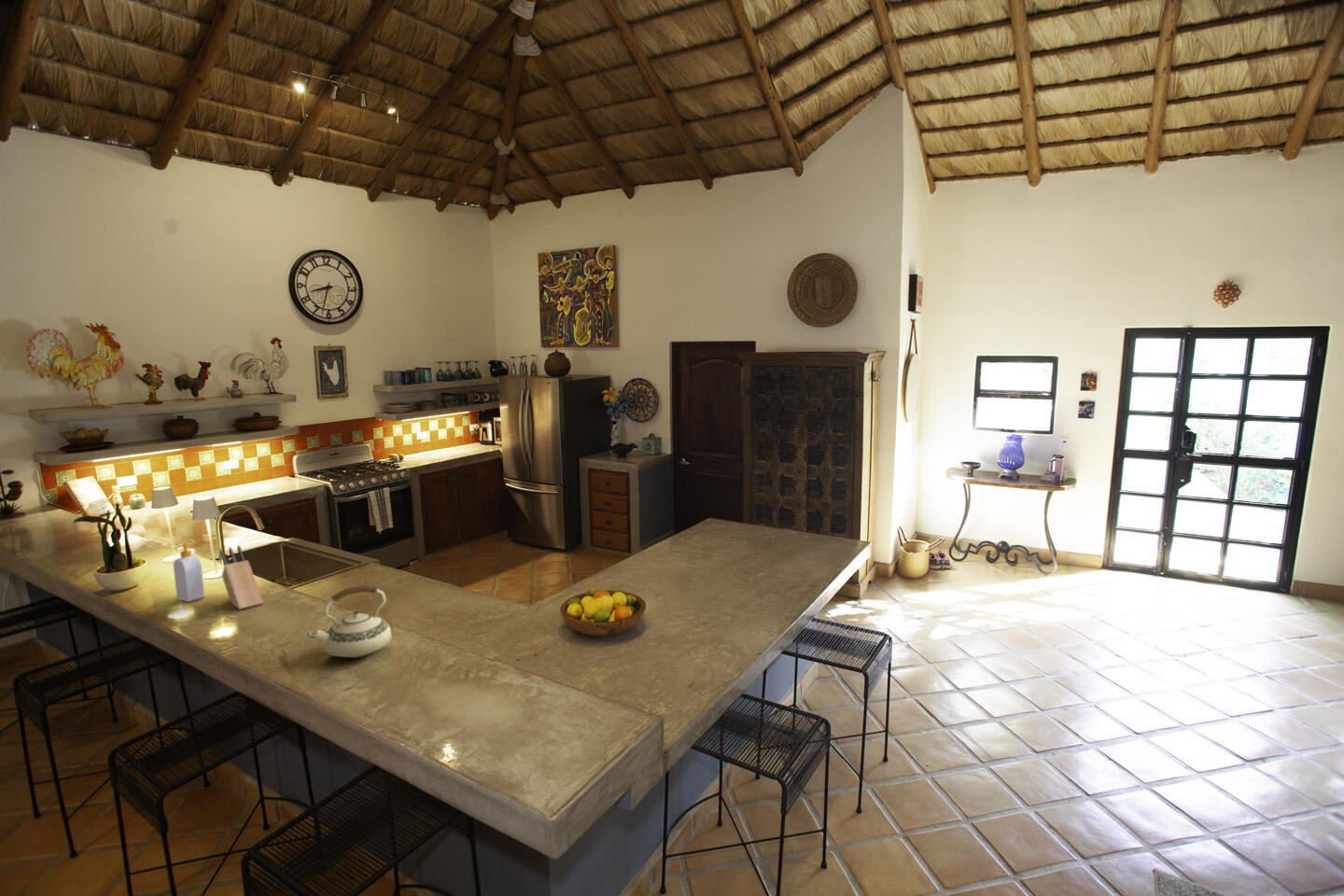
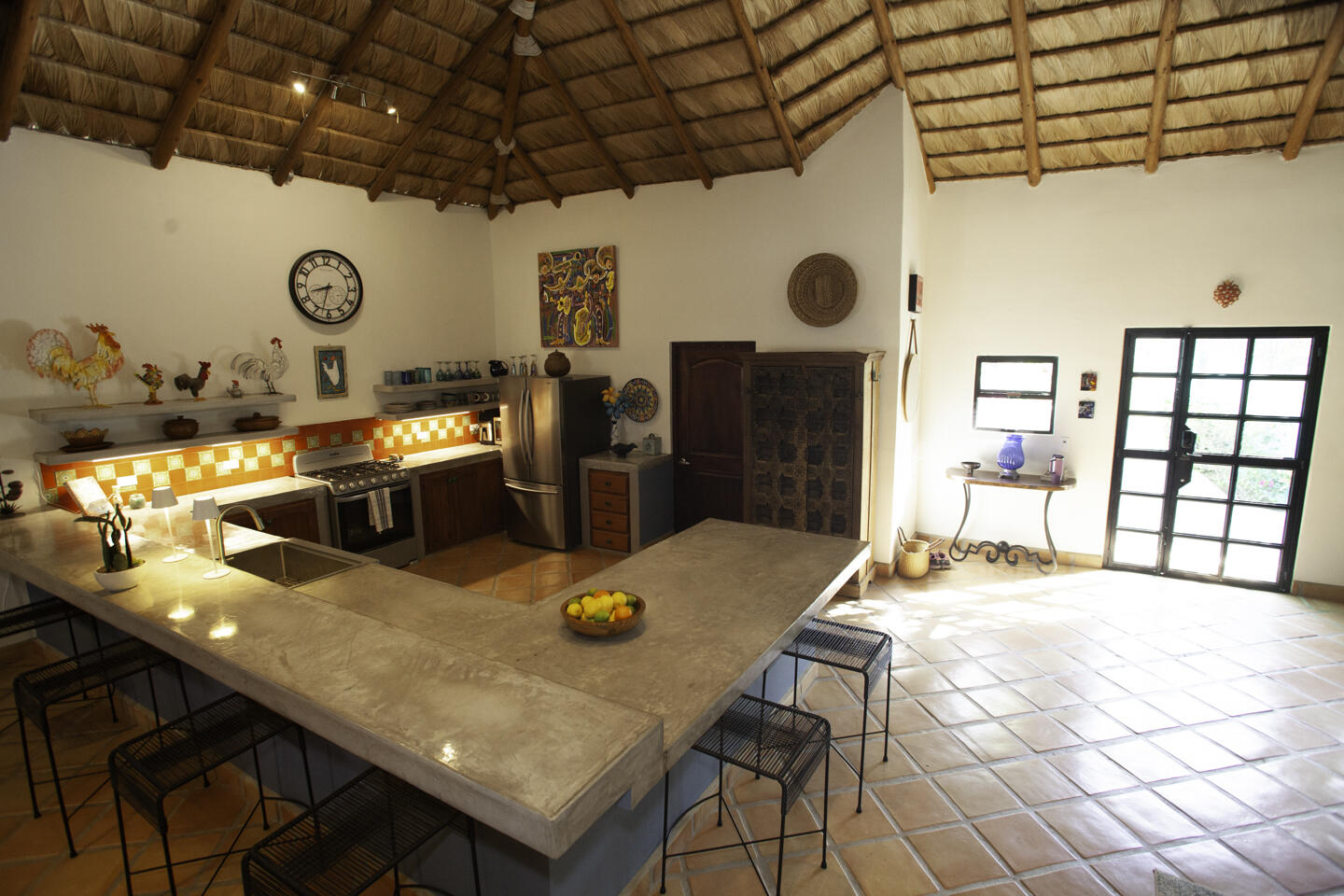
- soap bottle (187, 571)
- knife block (239, 575)
- teakettle (349, 622)
